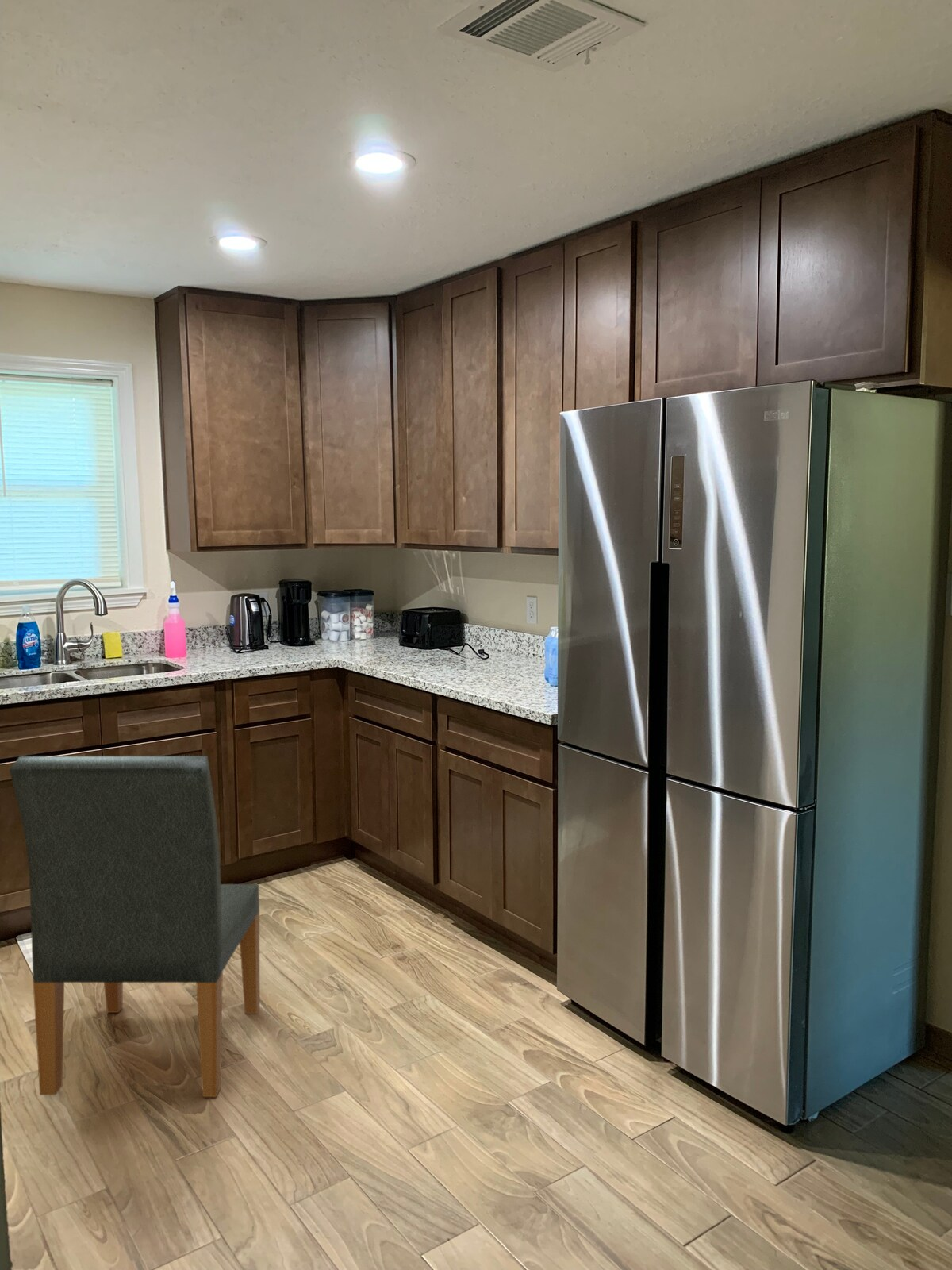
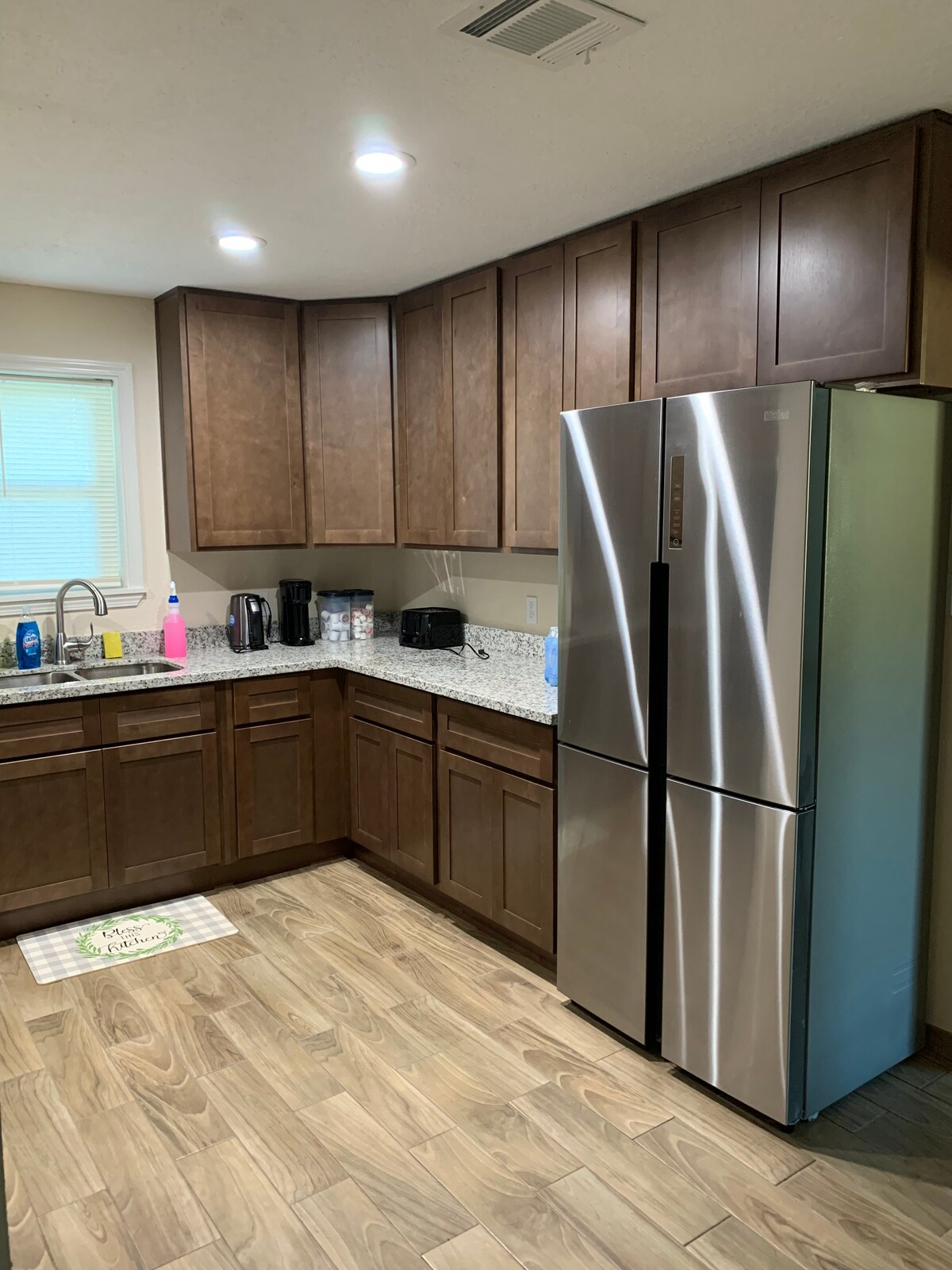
- dining chair (150, 897)
